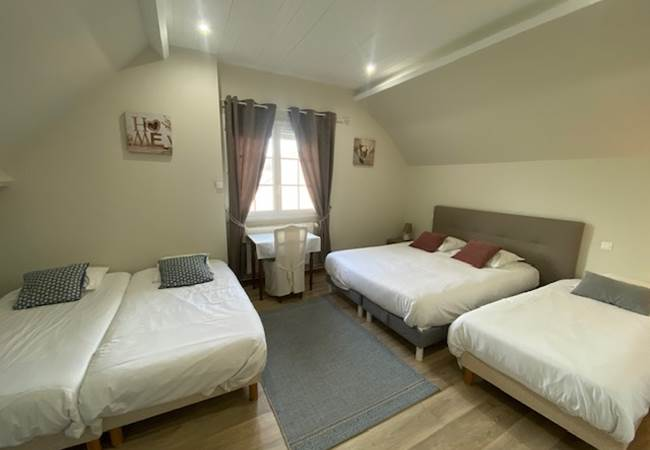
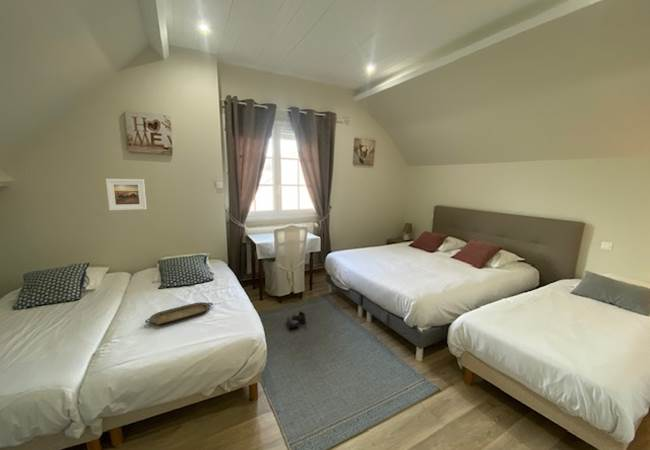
+ boots (294, 318)
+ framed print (126, 194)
+ serving tray (181, 313)
